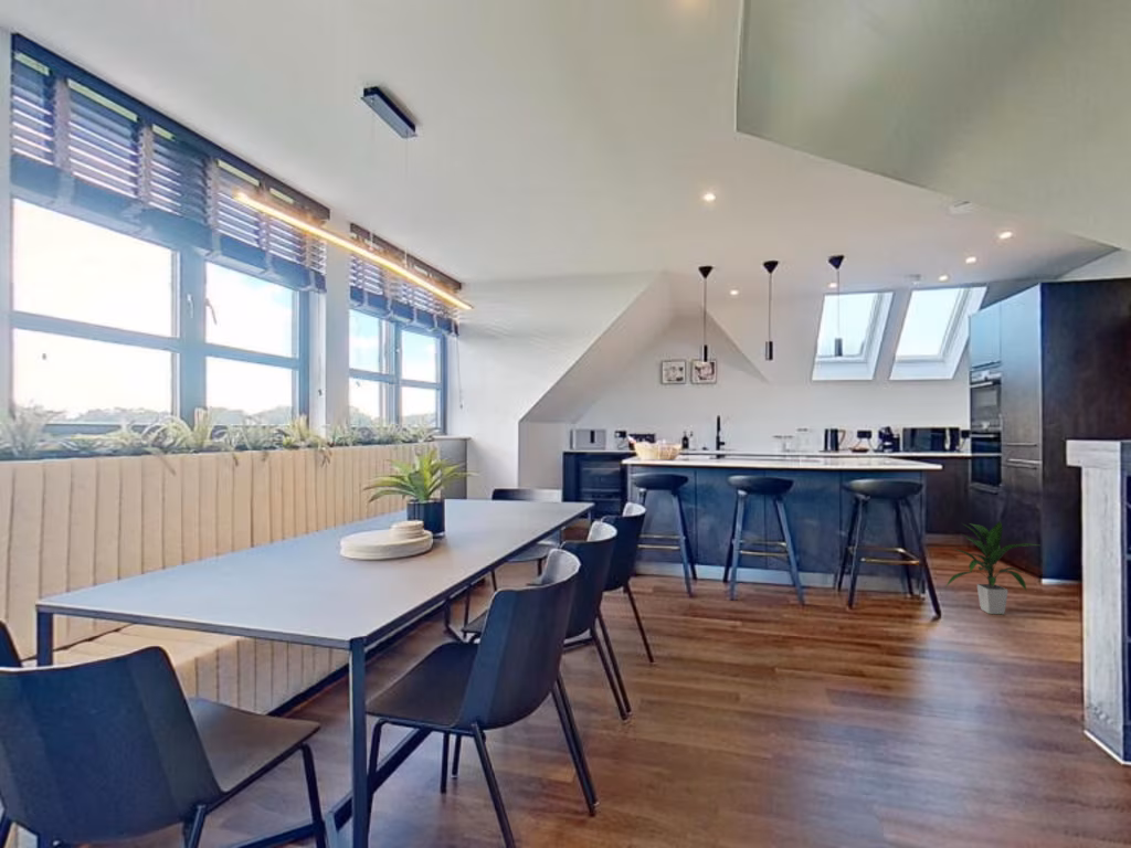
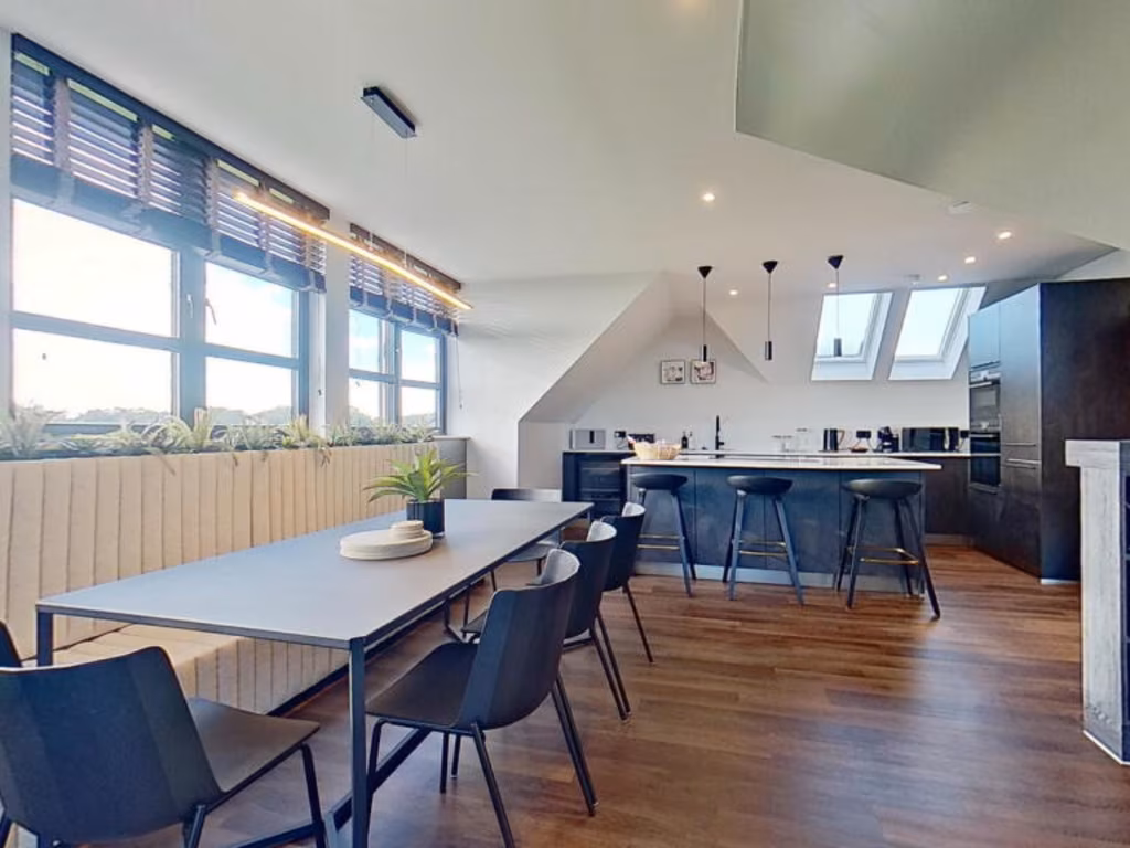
- indoor plant (987, 564)
